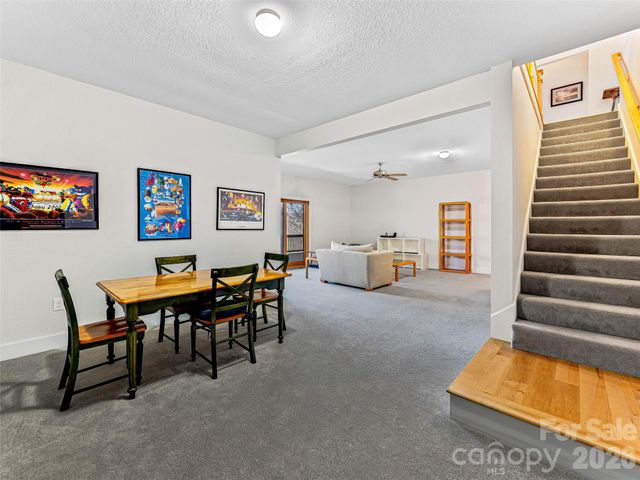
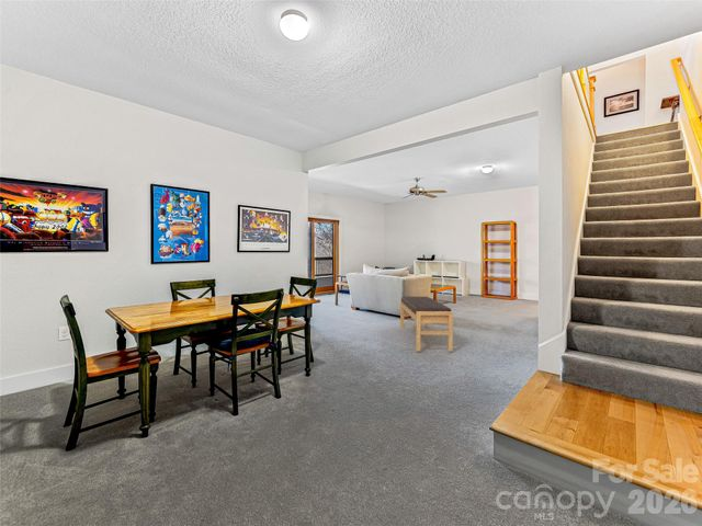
+ bench (422, 319)
